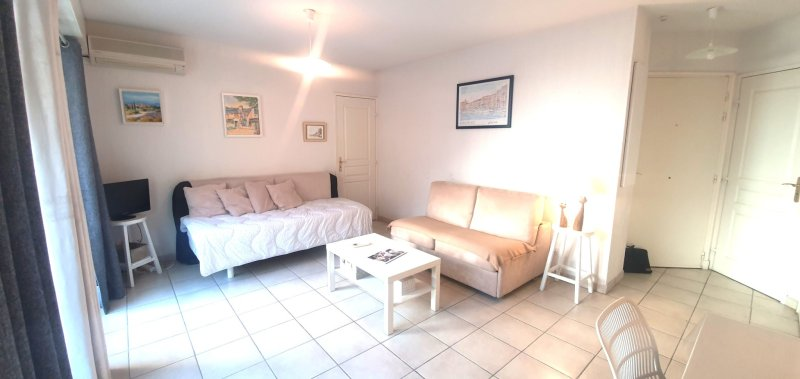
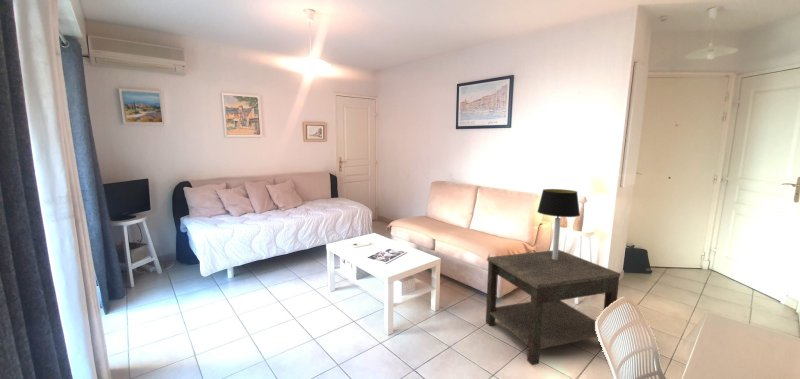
+ table lamp (557, 225)
+ side table (546, 299)
